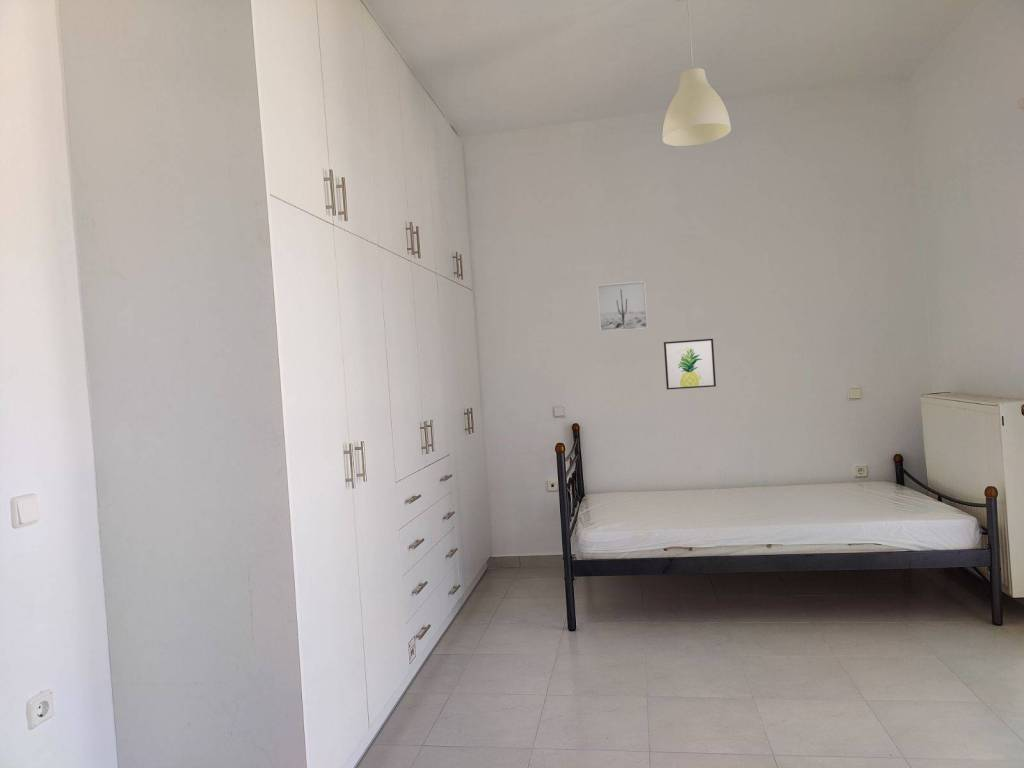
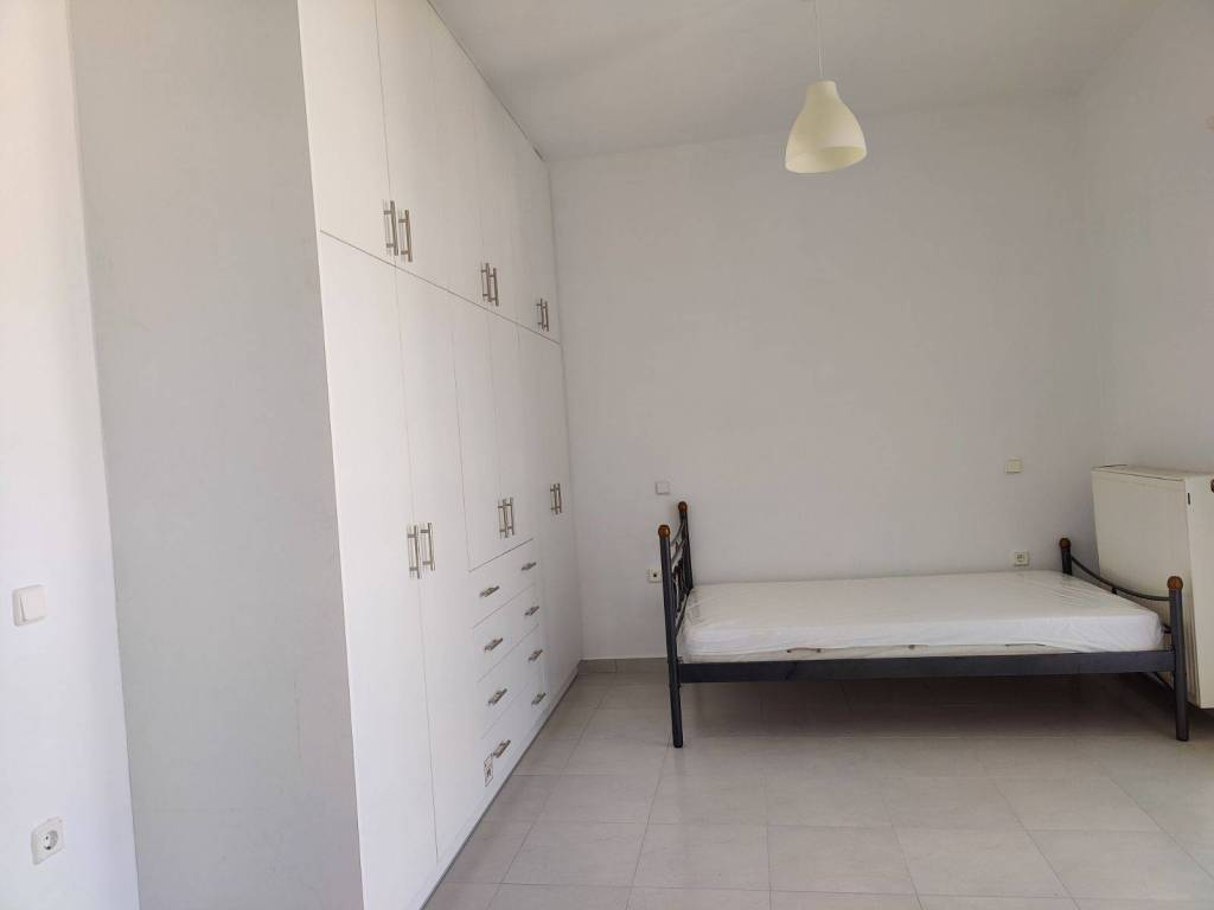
- wall art (689, 364)
- wall art (622, 306)
